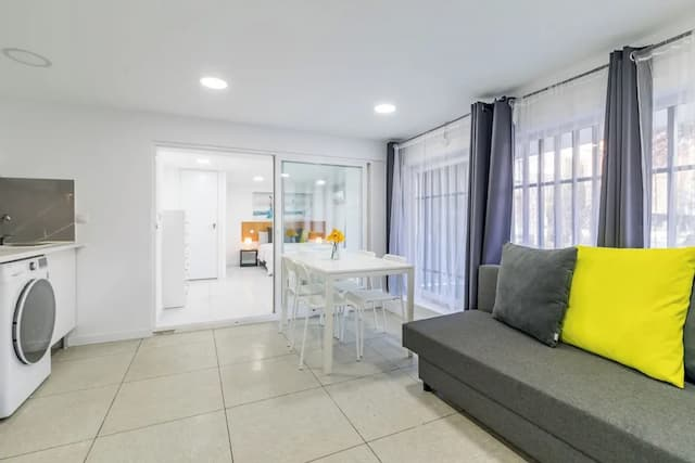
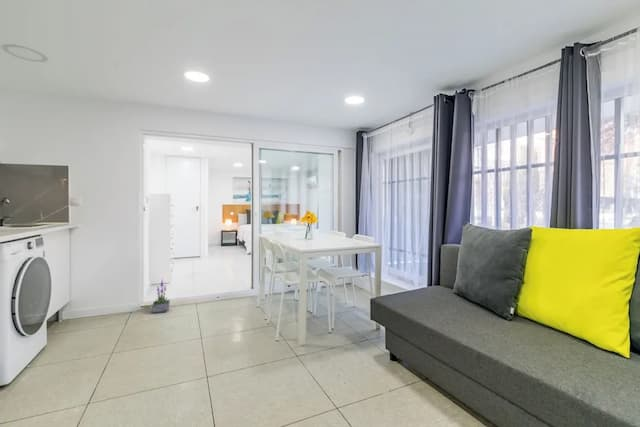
+ potted plant (161, 295)
